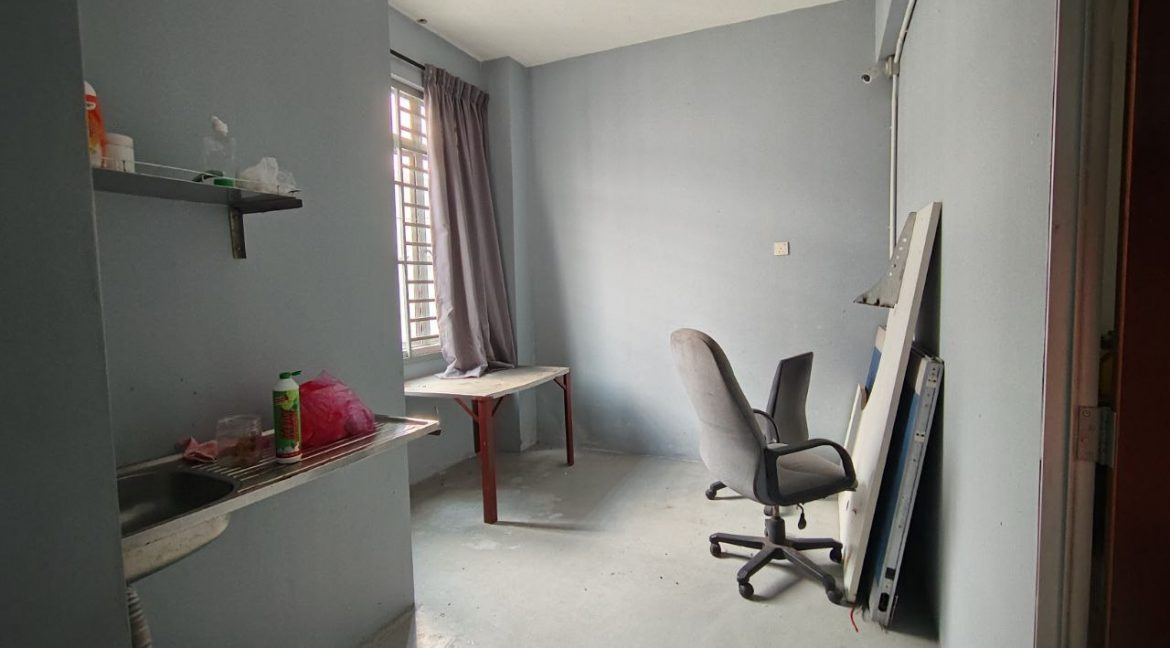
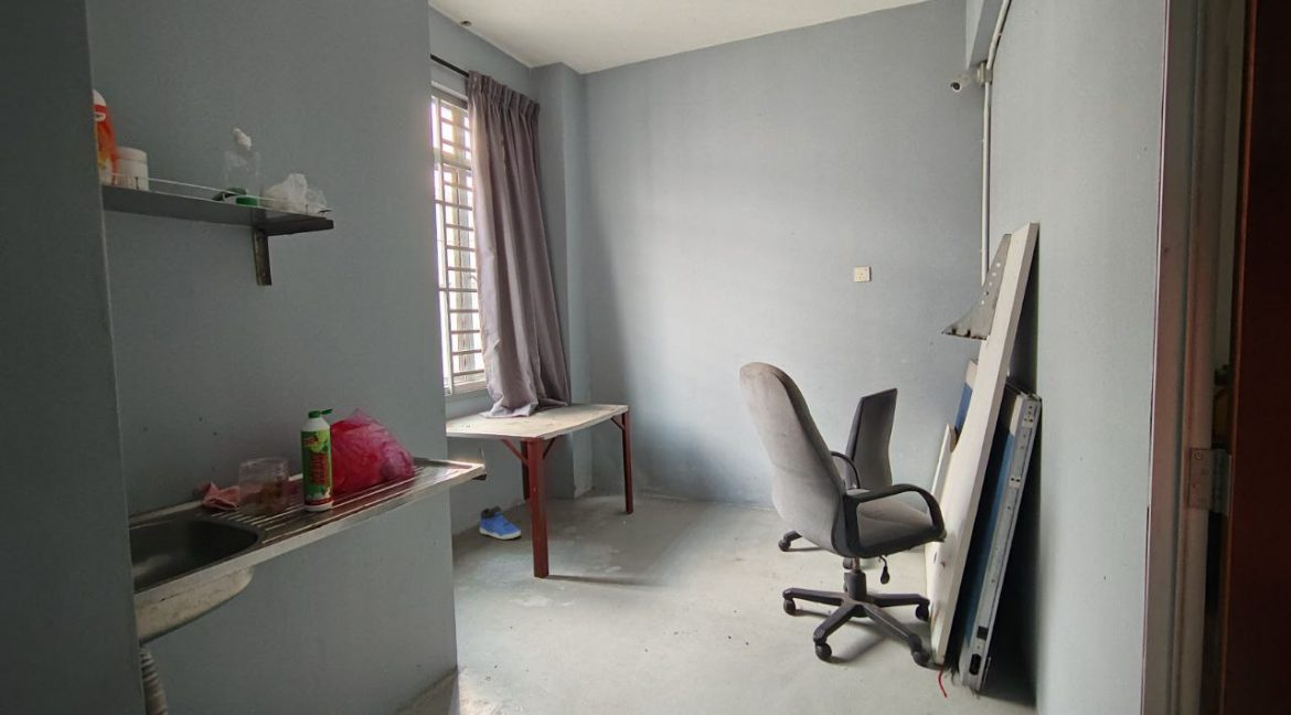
+ sneaker (499, 521)
